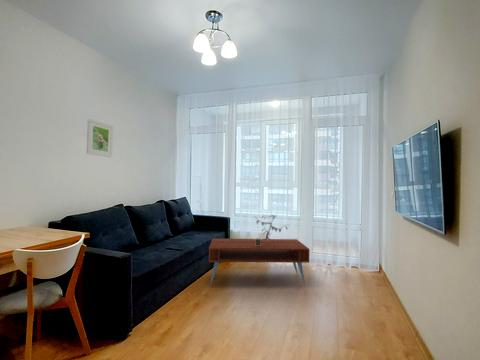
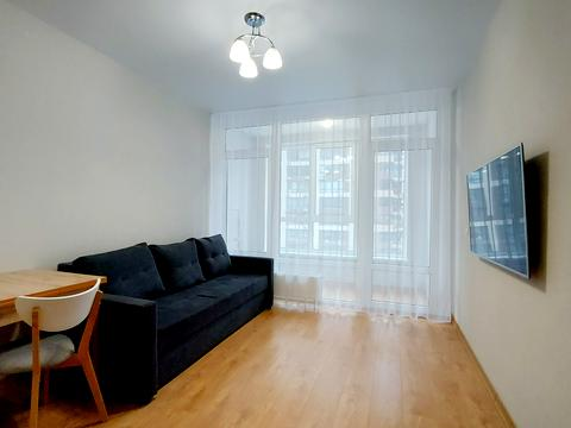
- coffee table (256, 261)
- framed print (100, 139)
- potted plant (264, 227)
